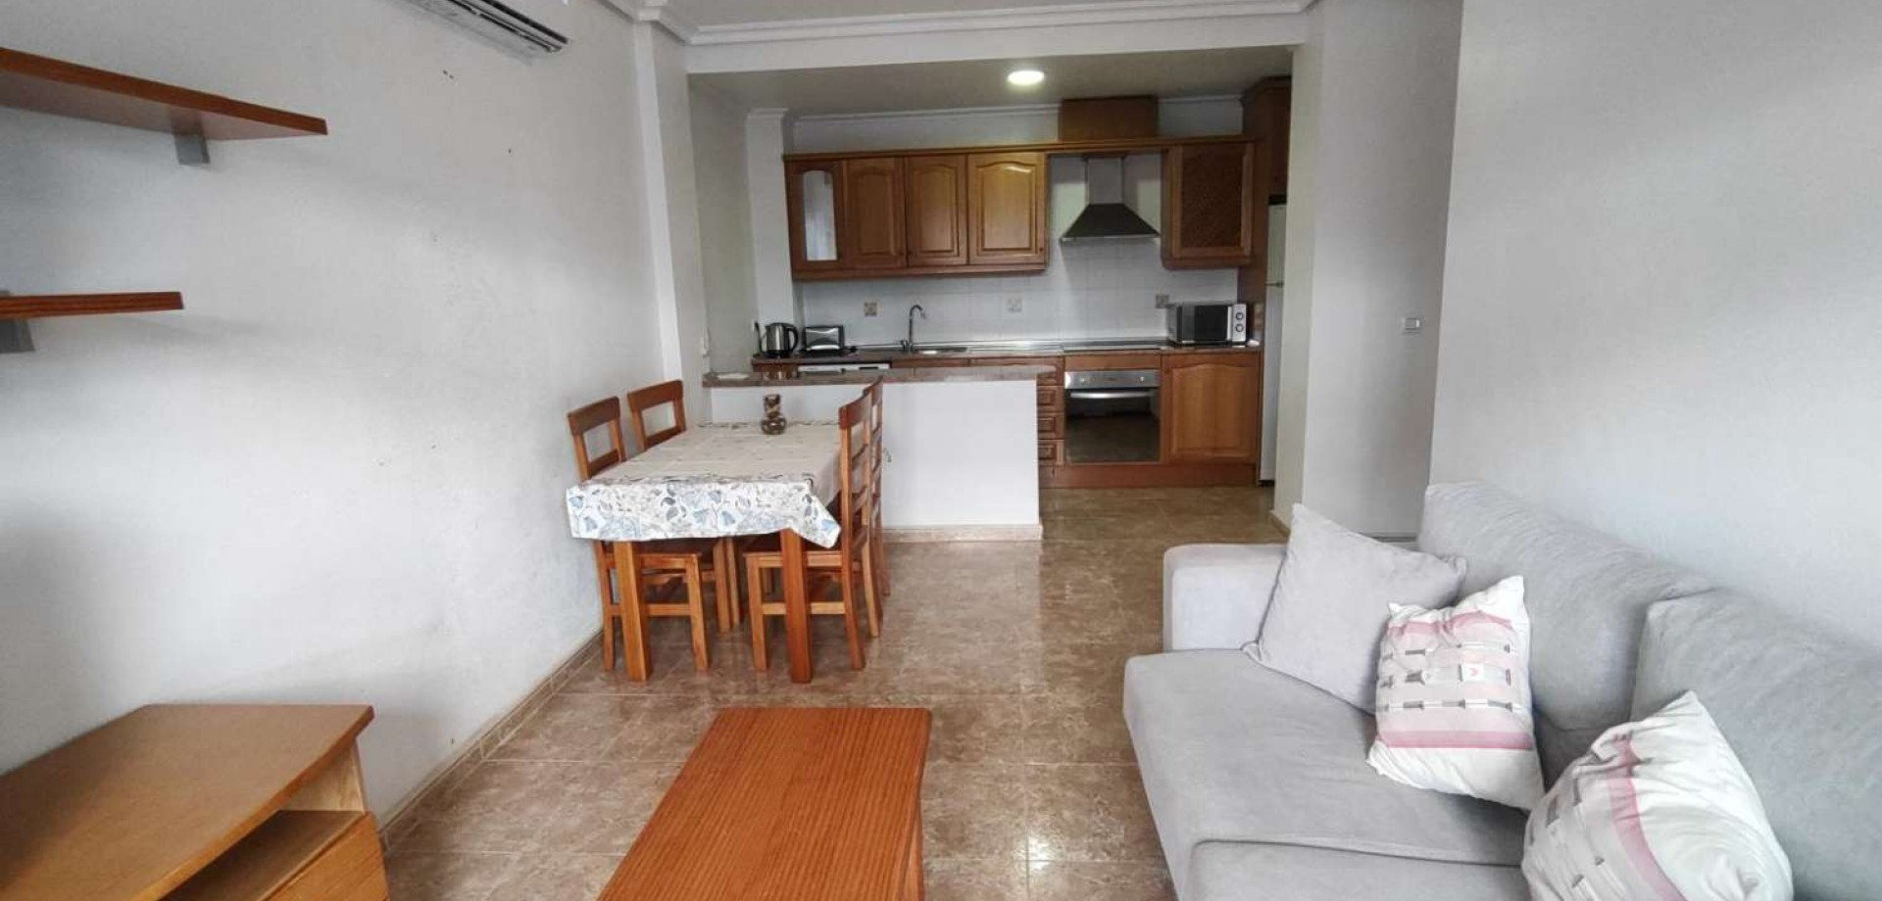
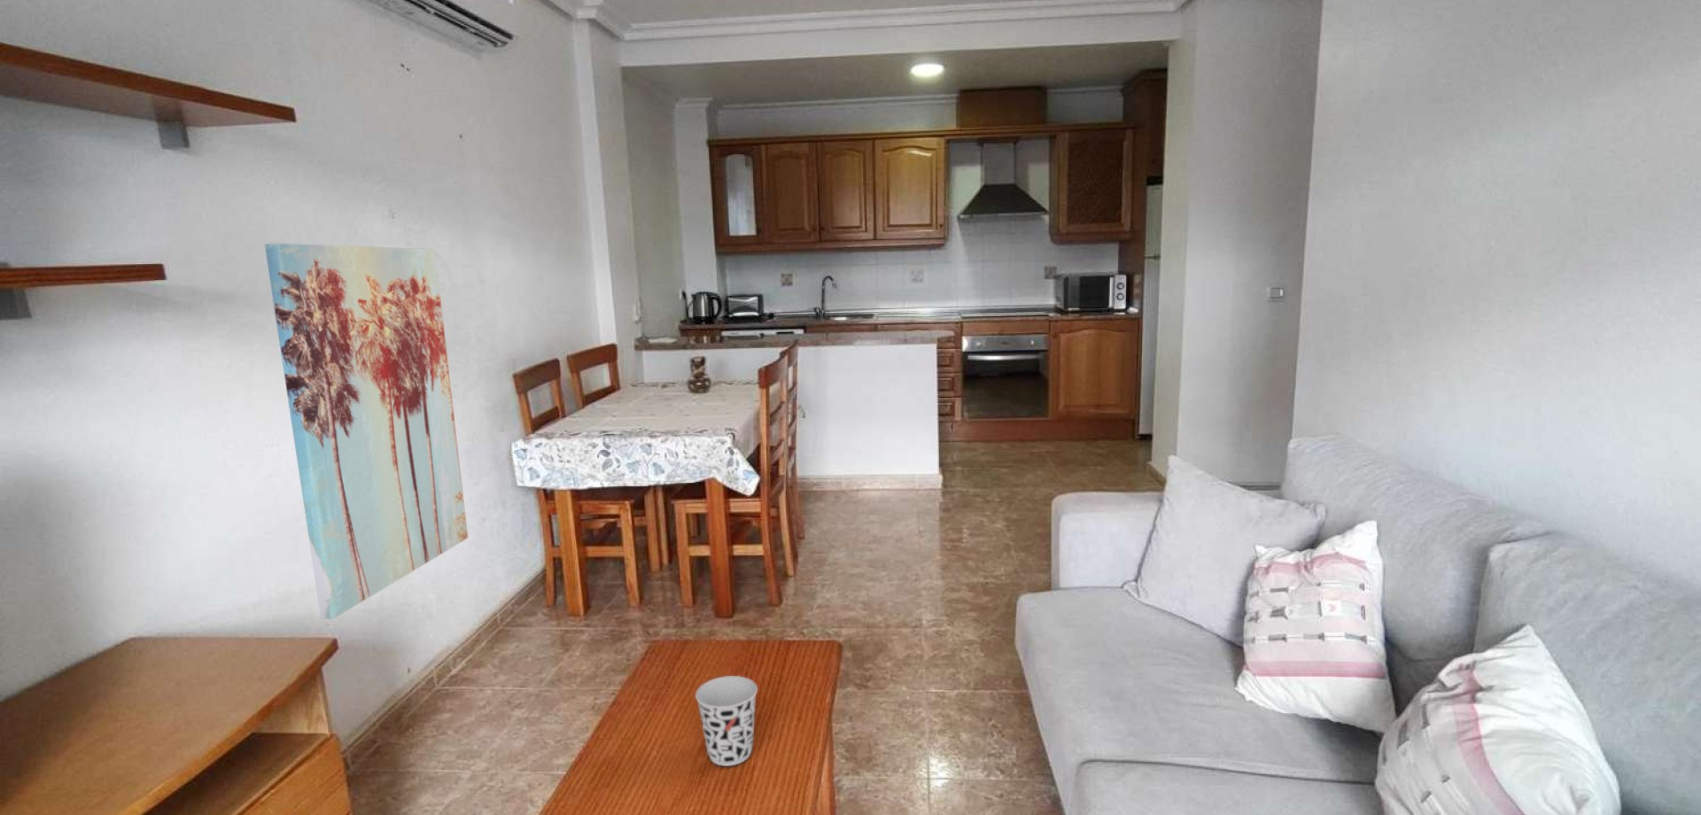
+ wall art (384, 416)
+ cup (728, 722)
